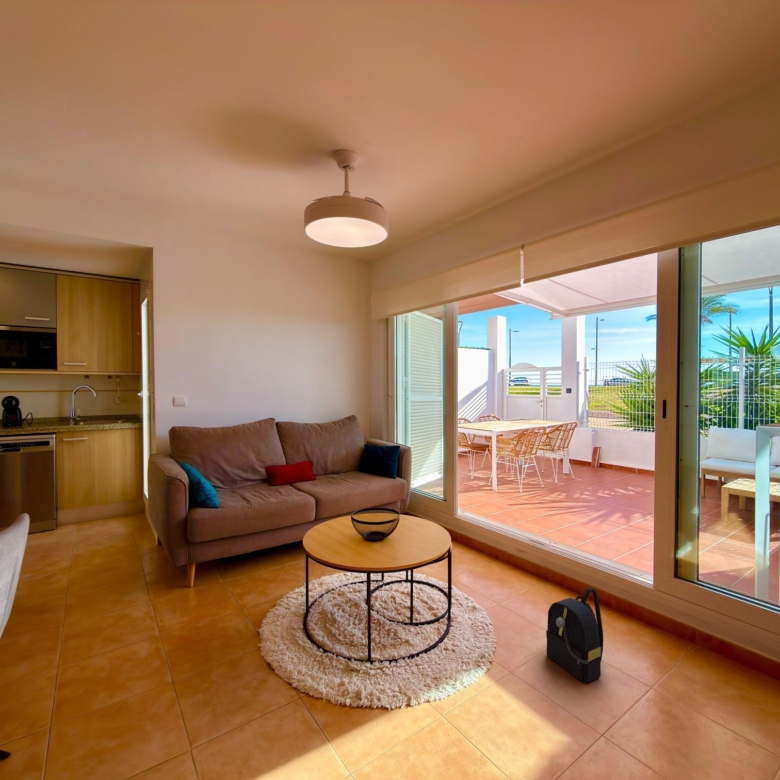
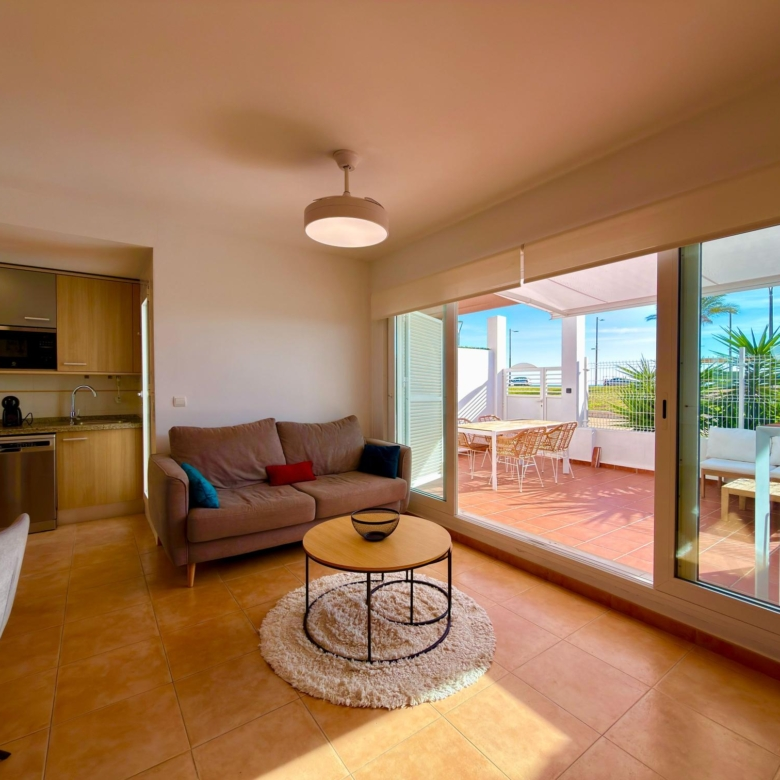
- backpack (581, 625)
